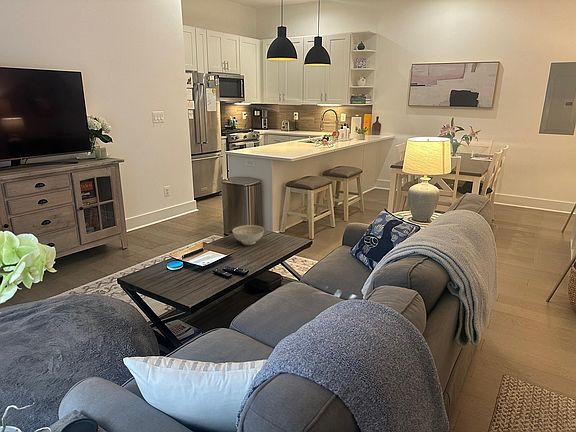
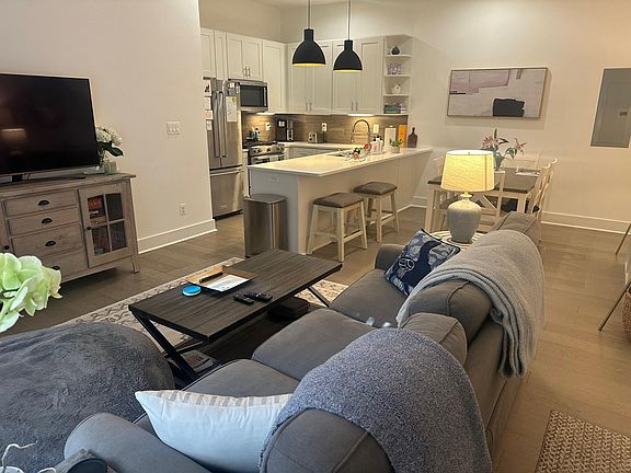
- decorative bowl (248, 236)
